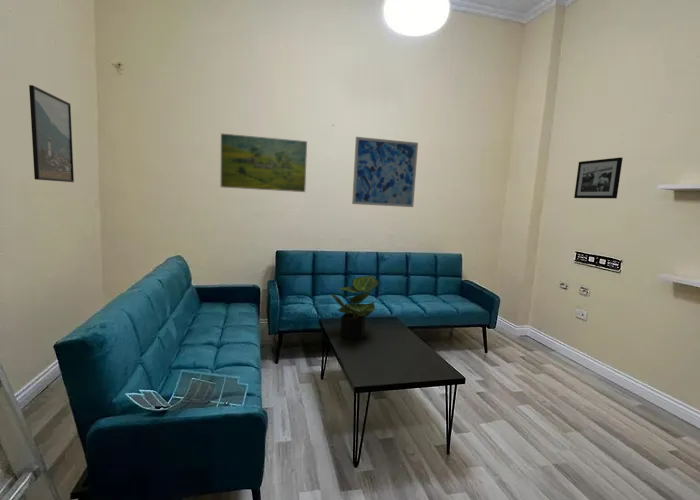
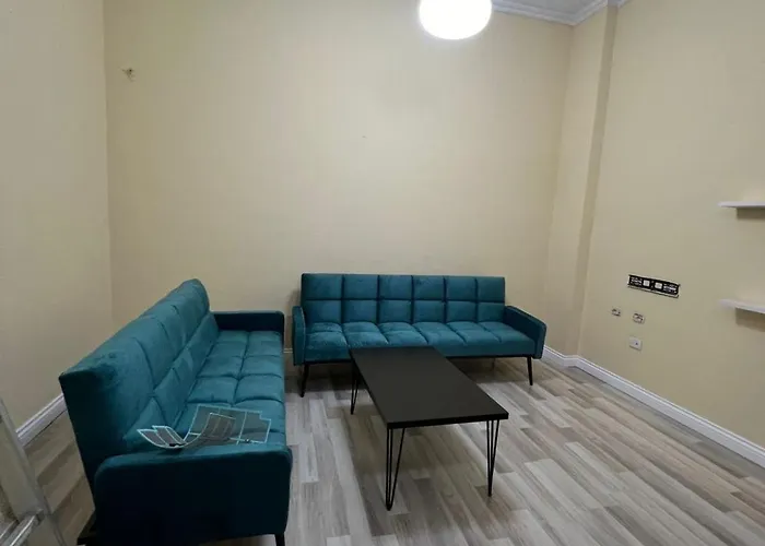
- wall art (385, 173)
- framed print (264, 163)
- potted plant (359, 308)
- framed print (53, 138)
- picture frame (596, 179)
